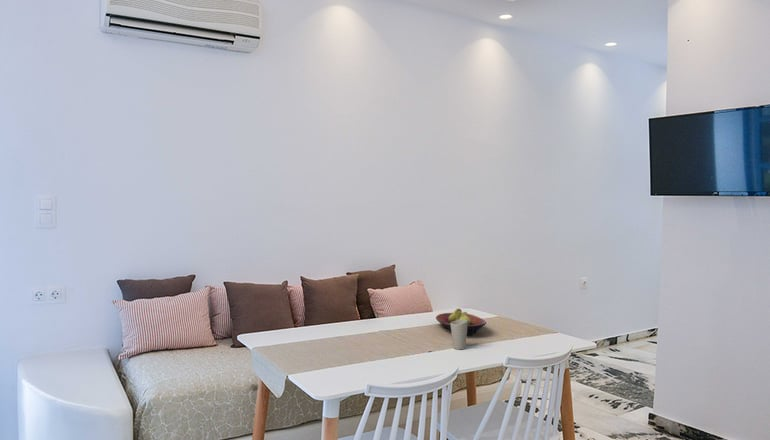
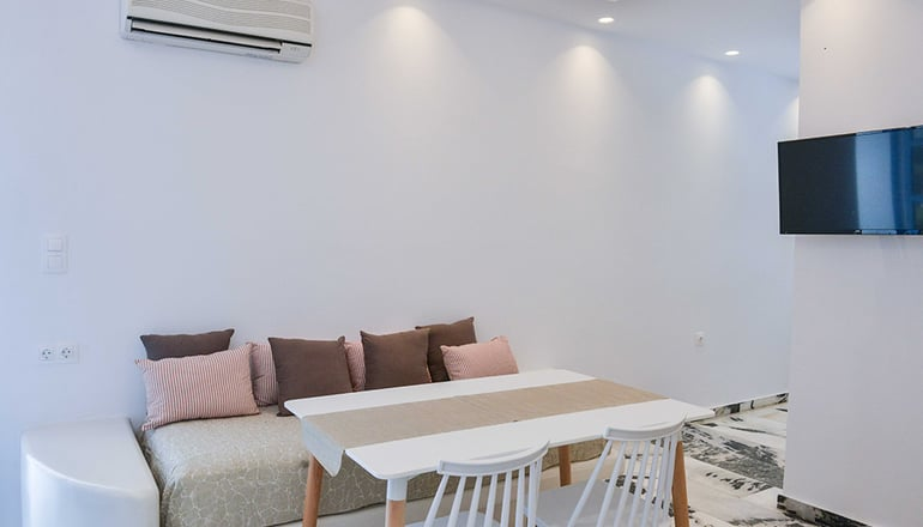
- fruit bowl (460, 319)
- cup (459, 334)
